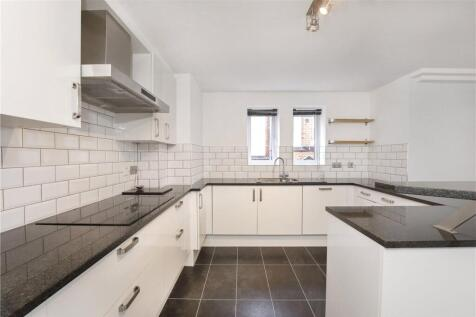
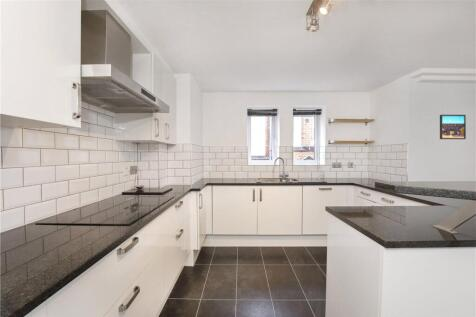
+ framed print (452, 127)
